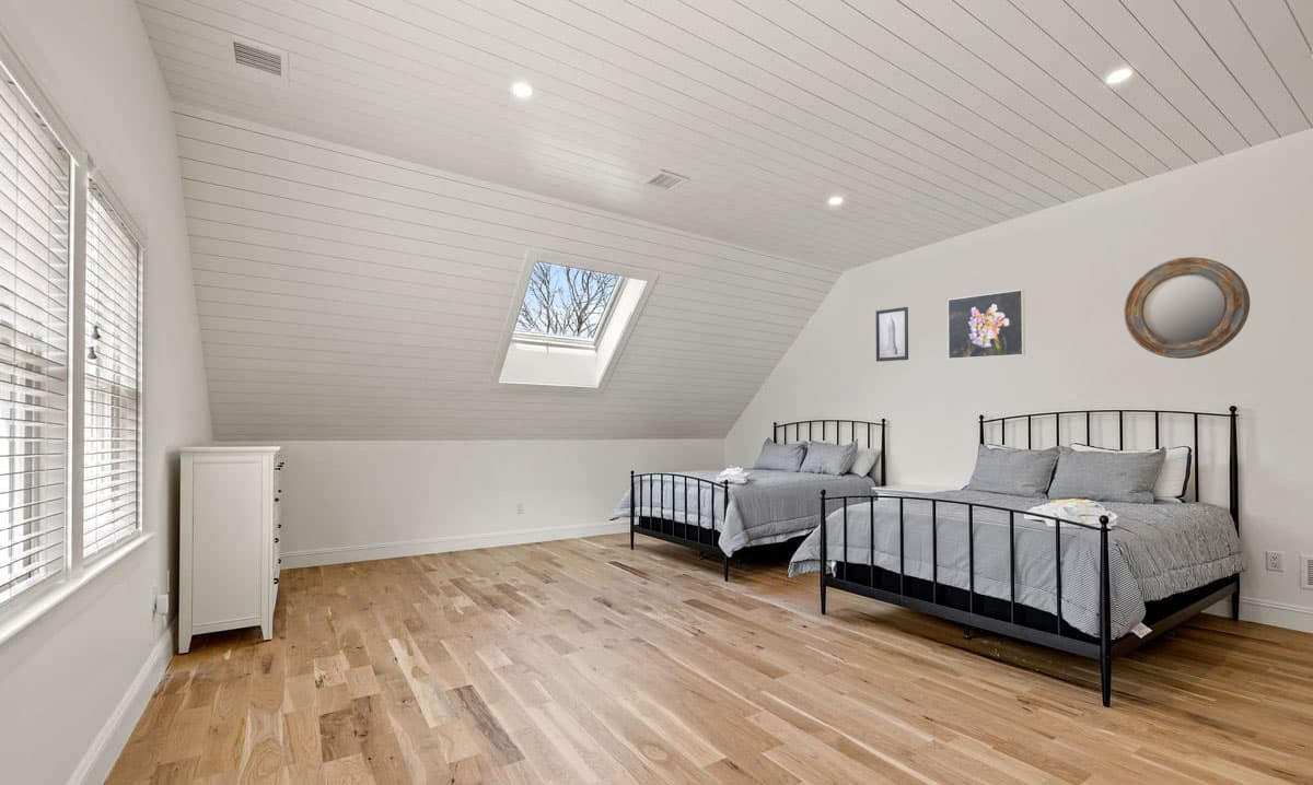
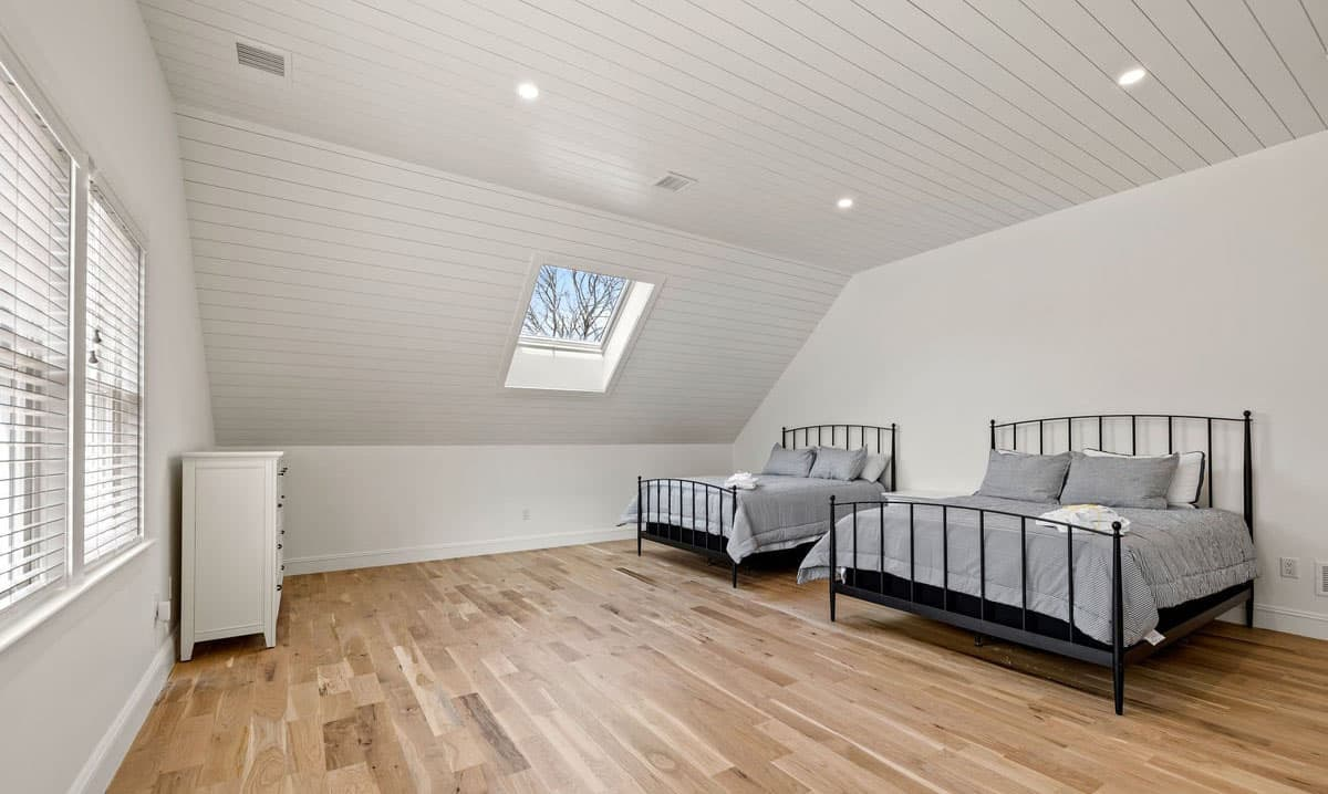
- wall art (892, 335)
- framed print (984, 326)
- home mirror (1183, 307)
